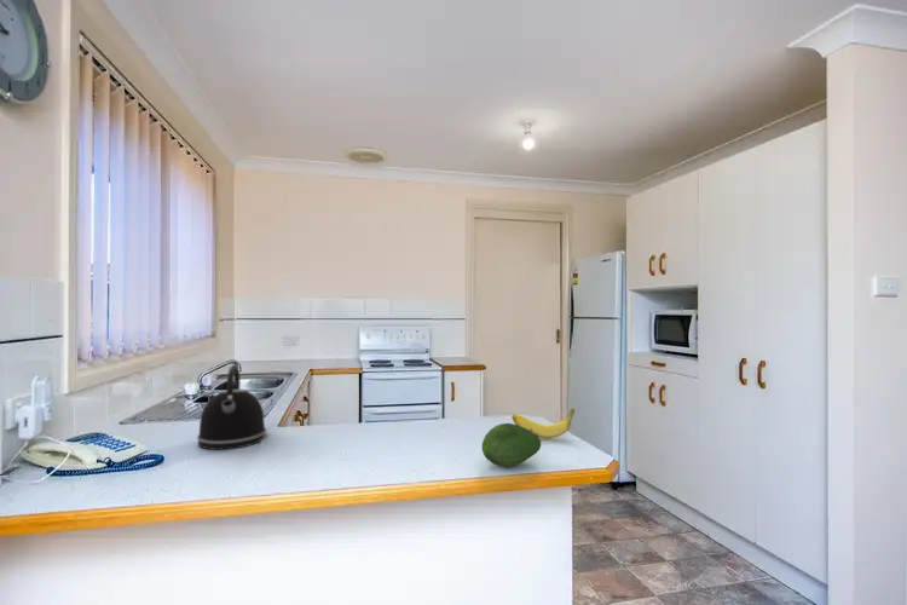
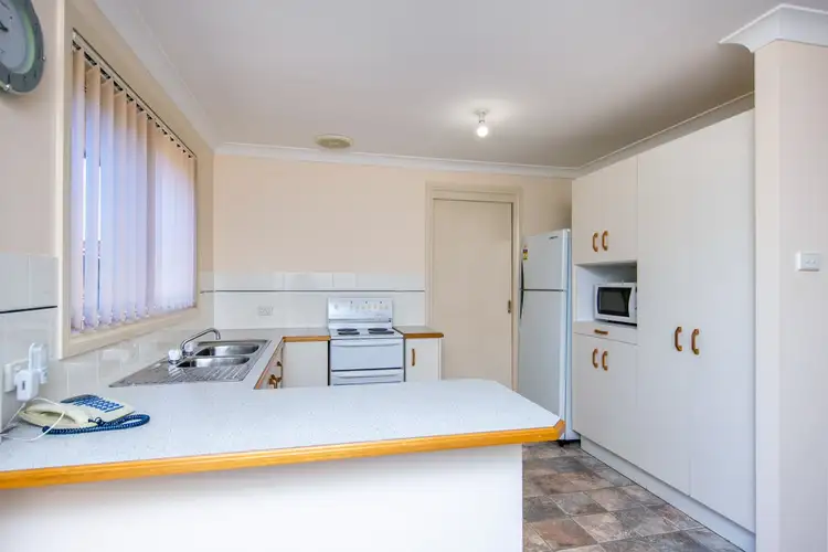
- banana (543, 425)
- fruit (512, 444)
- kettle (232, 402)
